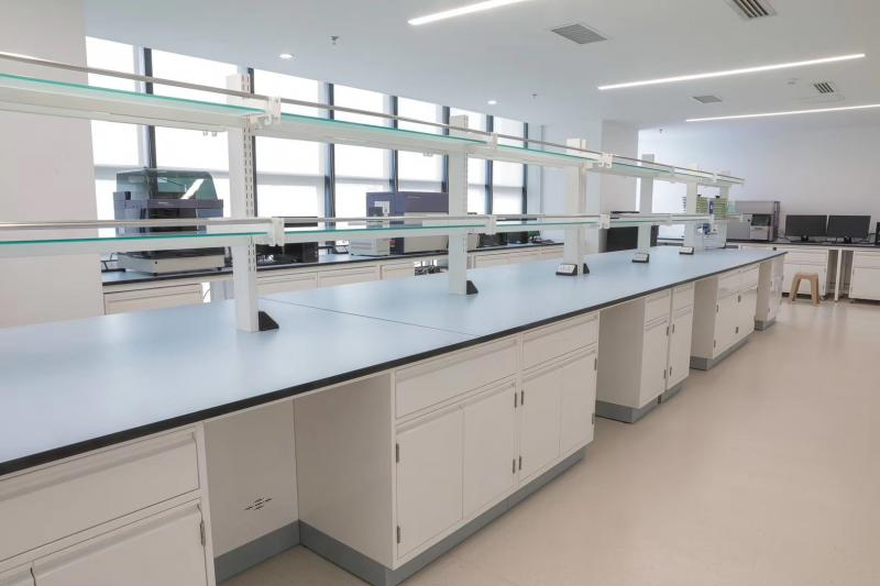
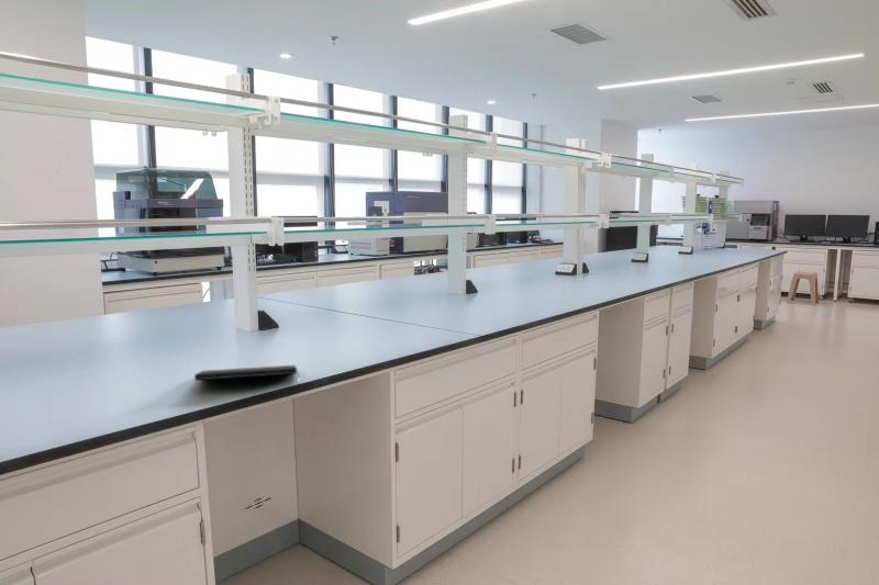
+ notepad (248, 372)
